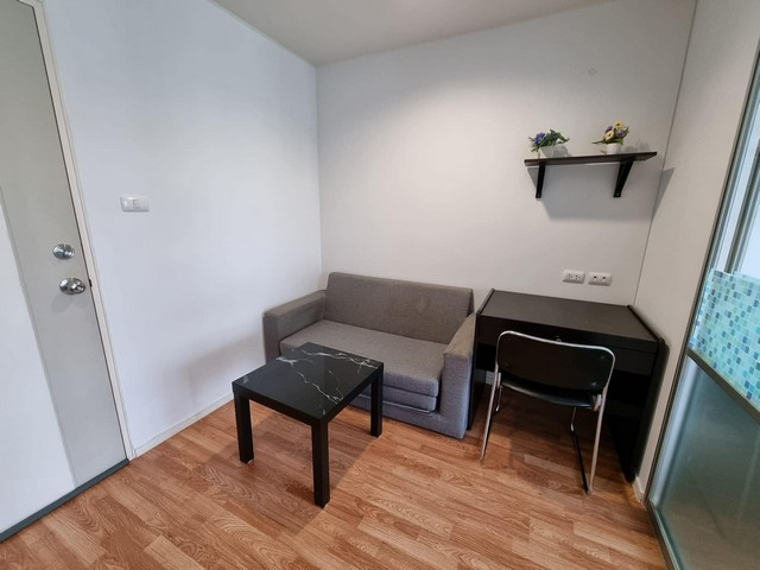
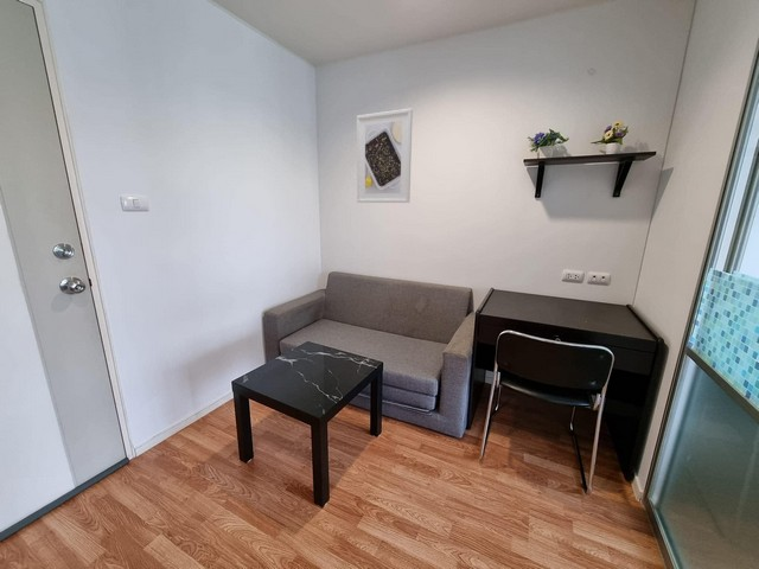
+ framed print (382, 159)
